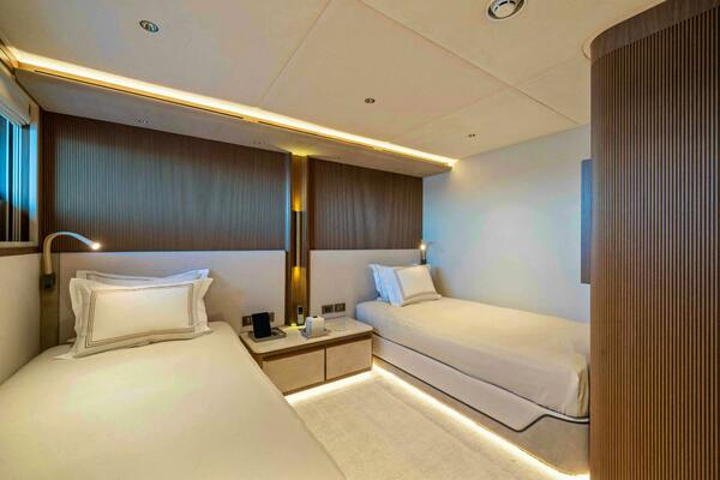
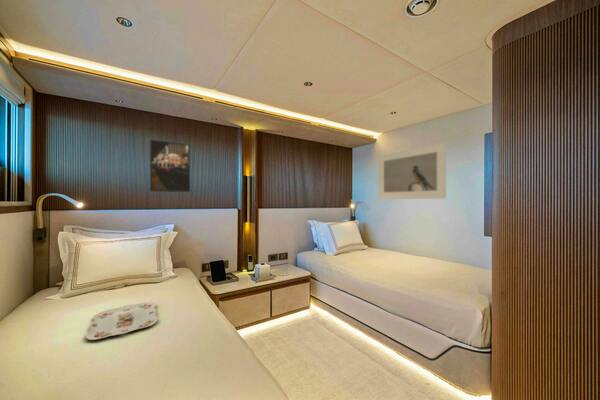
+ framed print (170, 166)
+ serving tray (125, 318)
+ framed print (407, 174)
